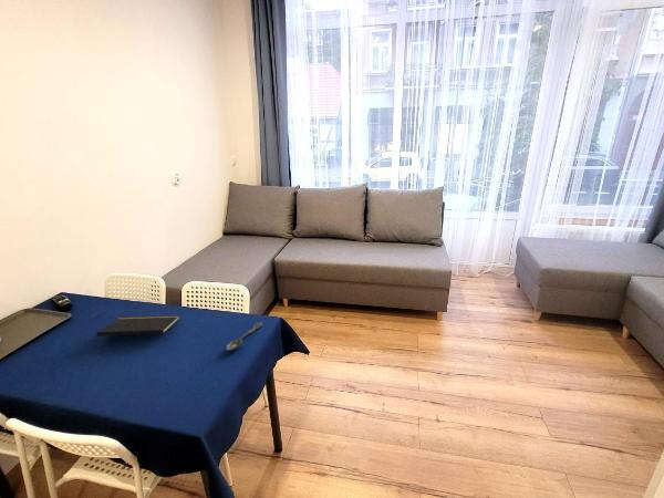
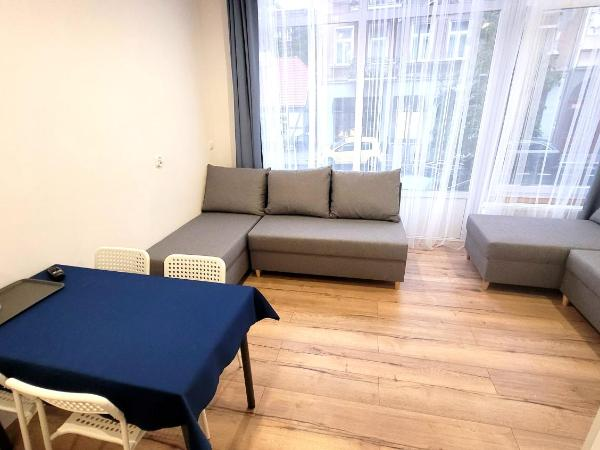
- notepad (141, 324)
- spoon (246, 334)
